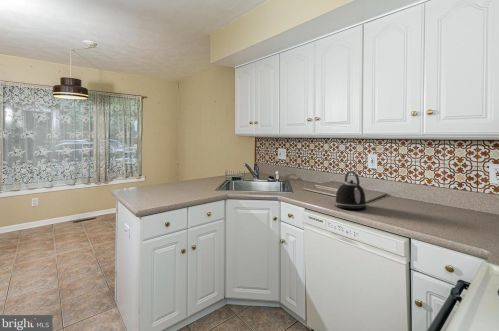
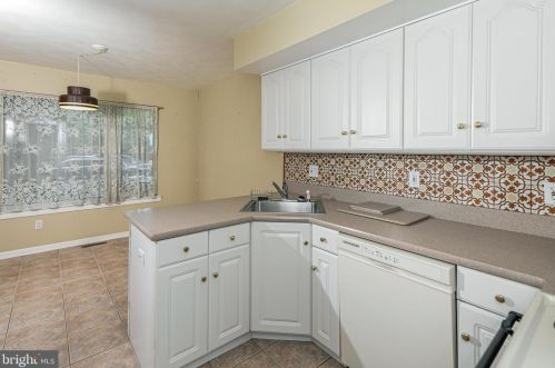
- kettle (350, 188)
